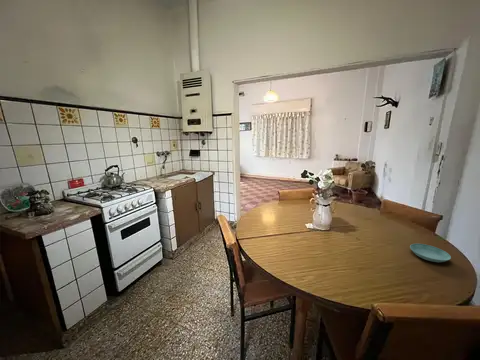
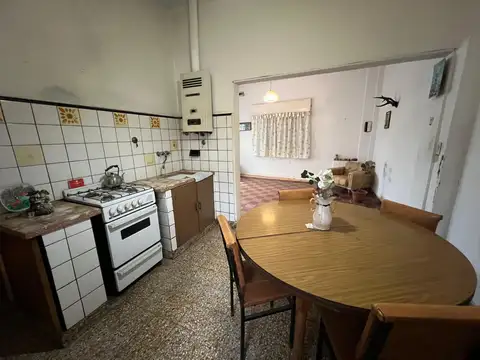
- saucer (429, 253)
